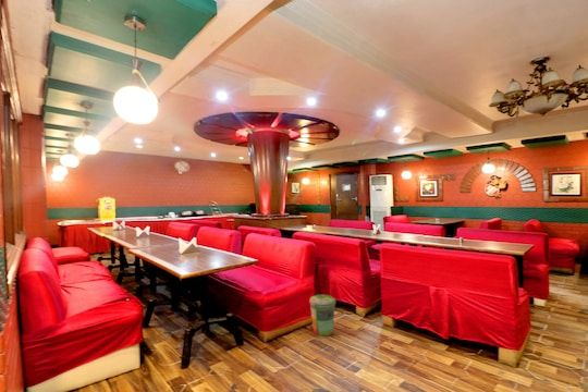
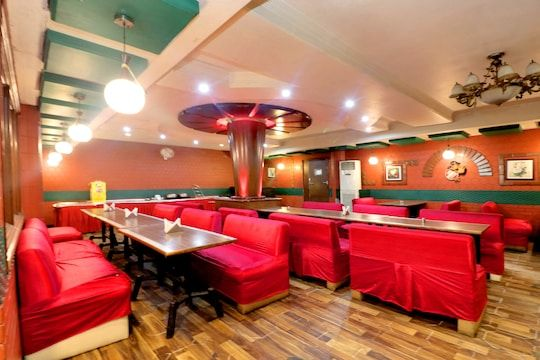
- trash can (322, 315)
